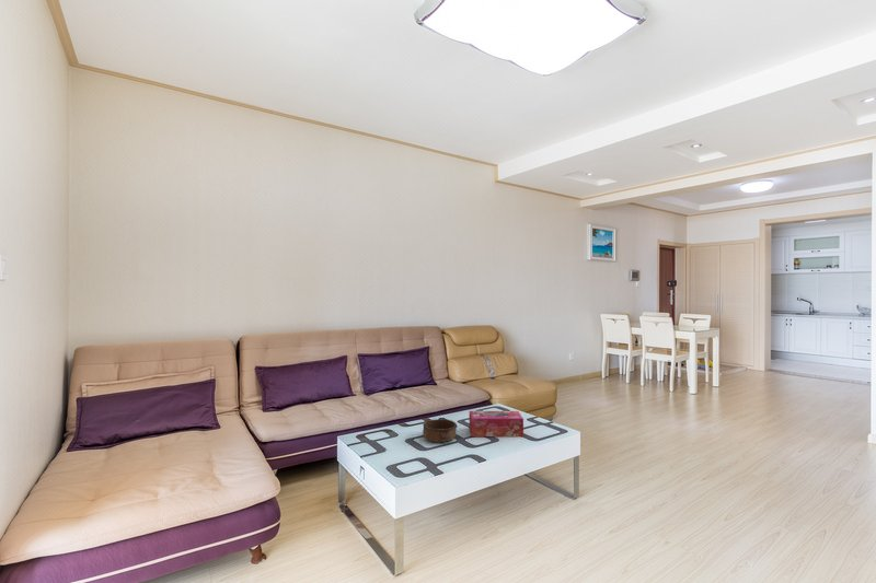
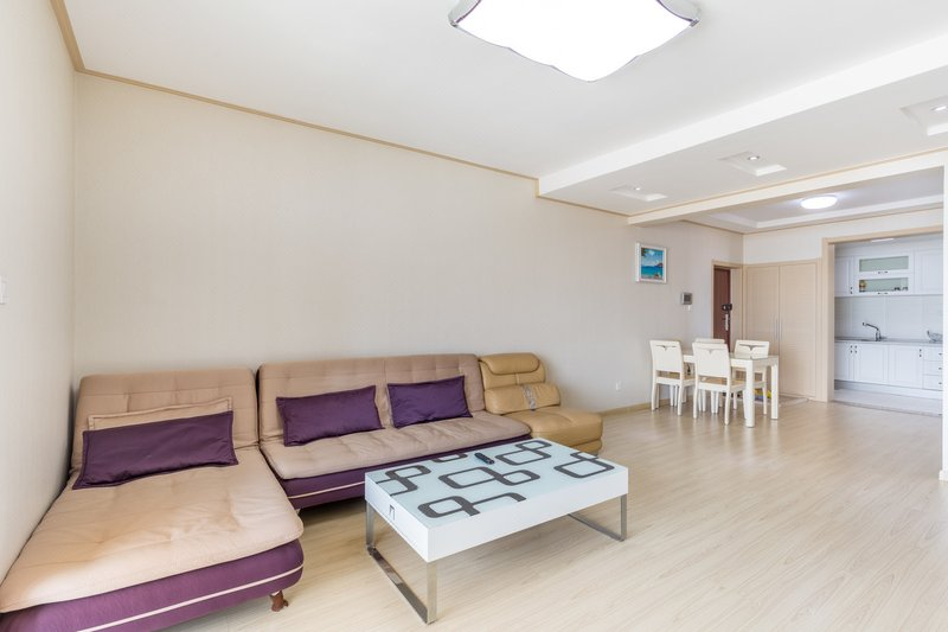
- bowl (439, 430)
- tissue box (495, 423)
